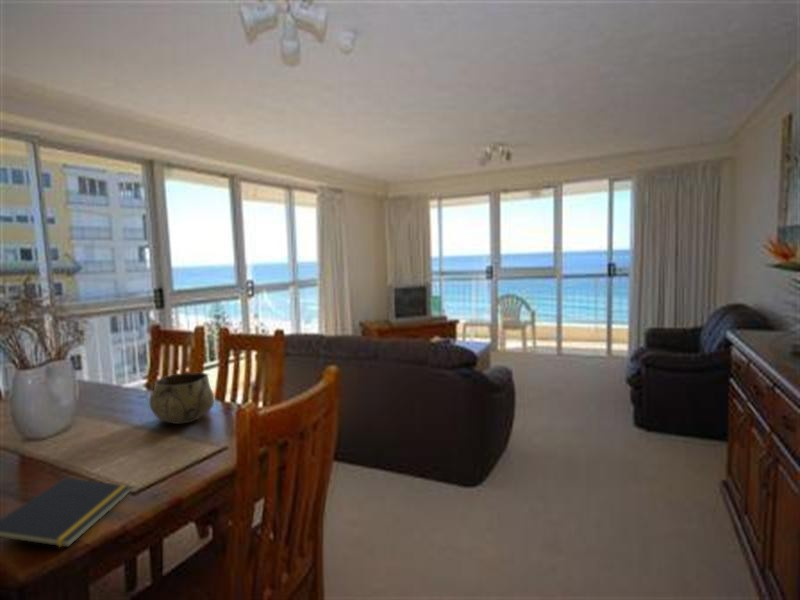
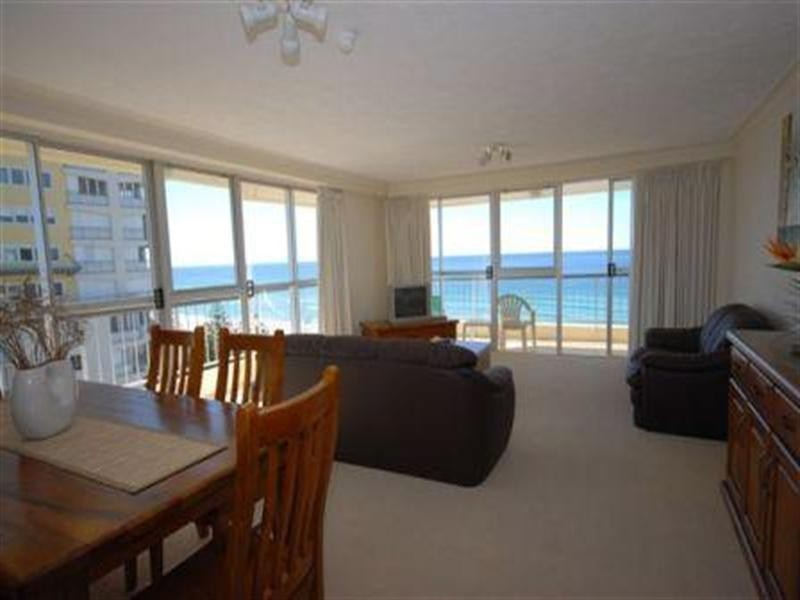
- decorative bowl (183, 398)
- notepad (66, 508)
